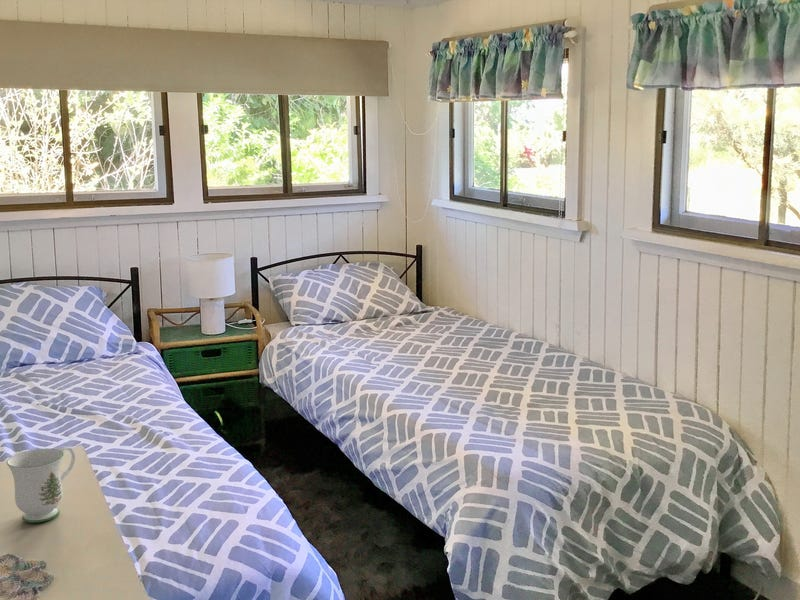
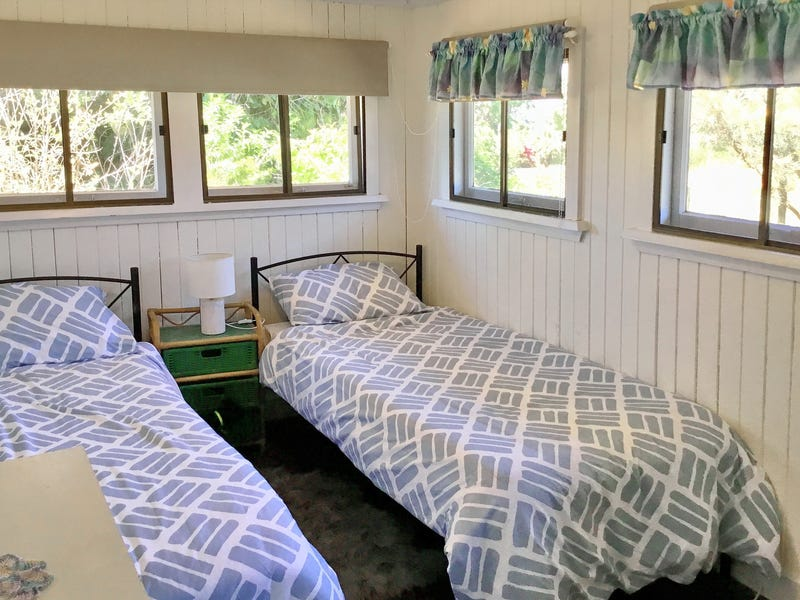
- mug (46, 483)
